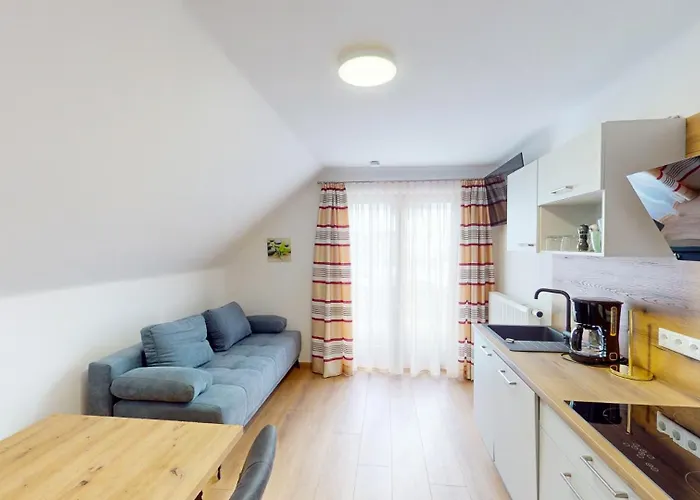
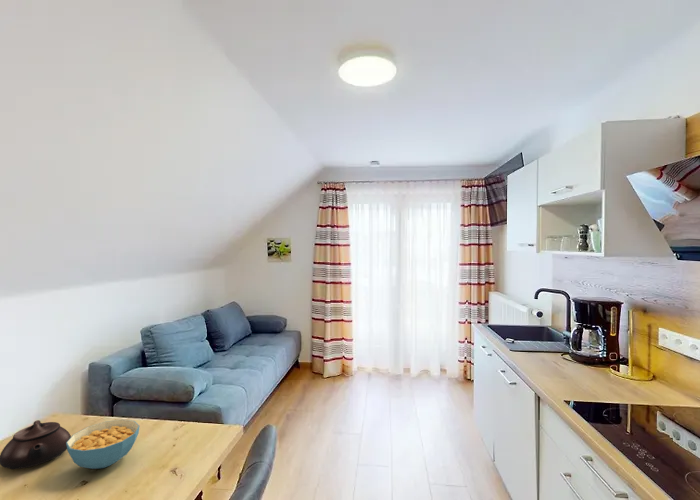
+ cereal bowl (104, 448)
+ teapot (38, 439)
